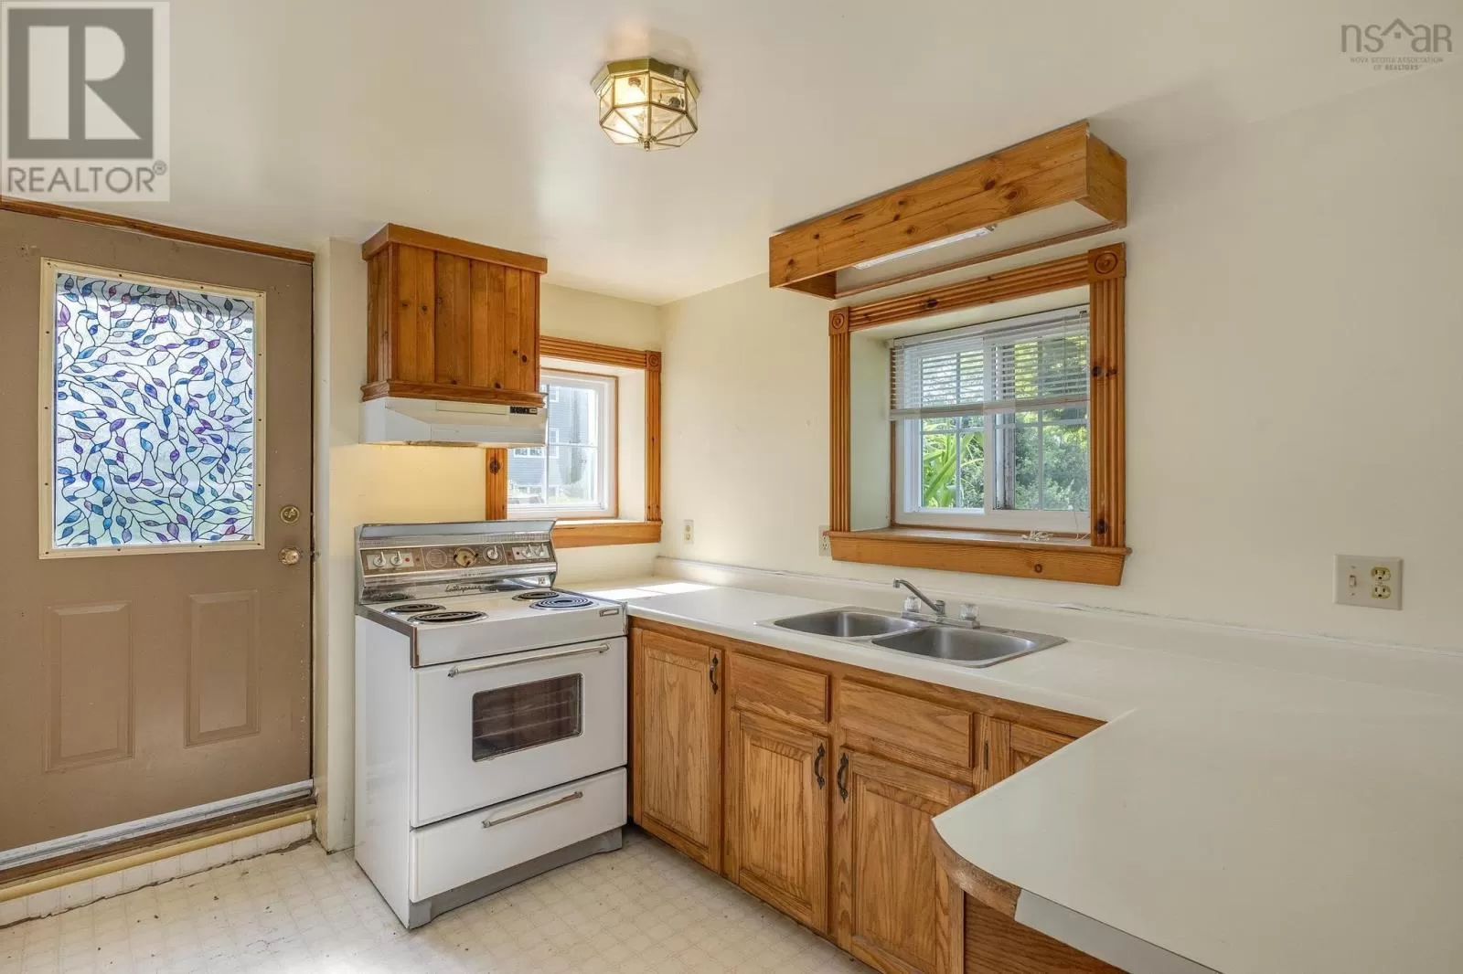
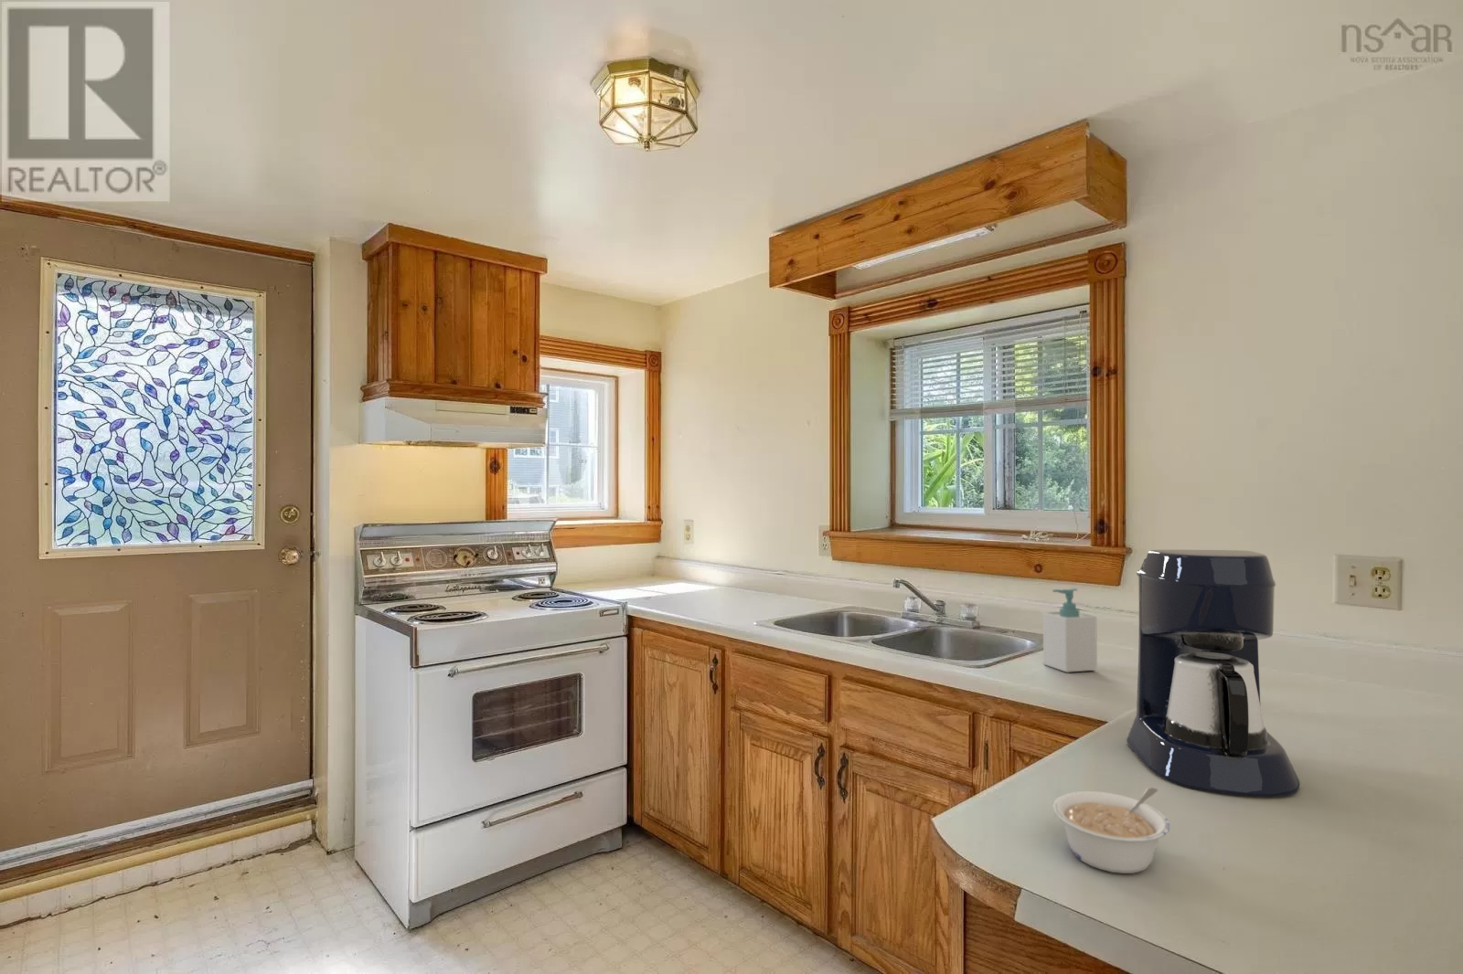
+ coffee maker (1212, 658)
+ soap bottle (1069, 627)
+ legume (1109, 828)
